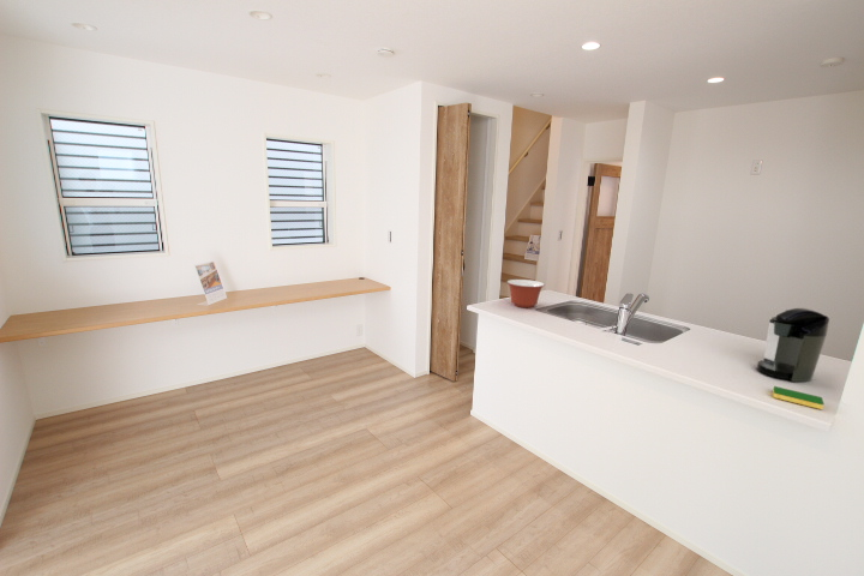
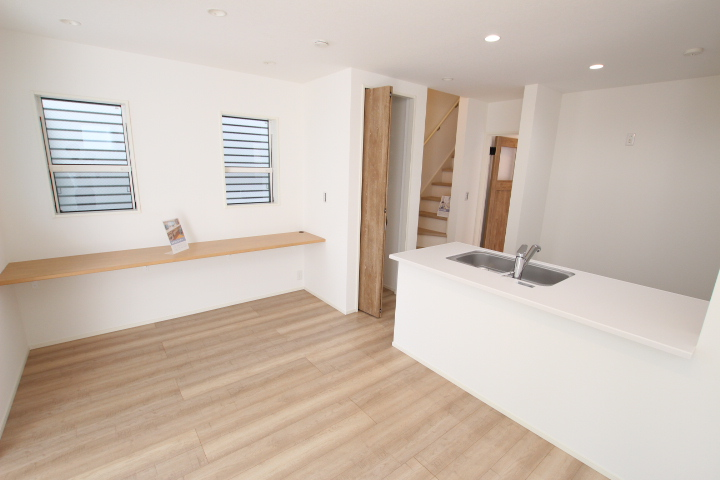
- dish sponge (797, 397)
- mixing bowl (524, 294)
- coffee maker (784, 337)
